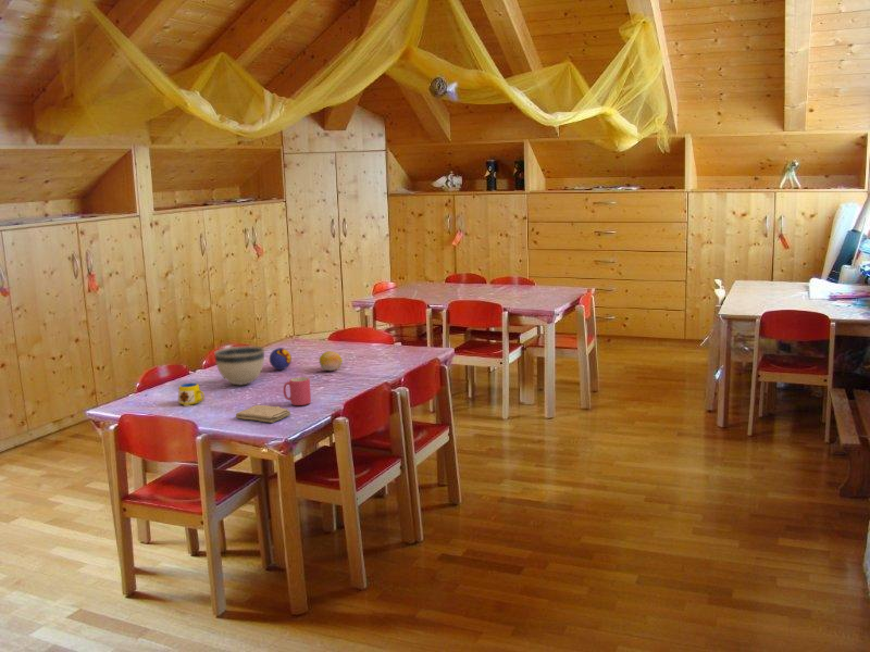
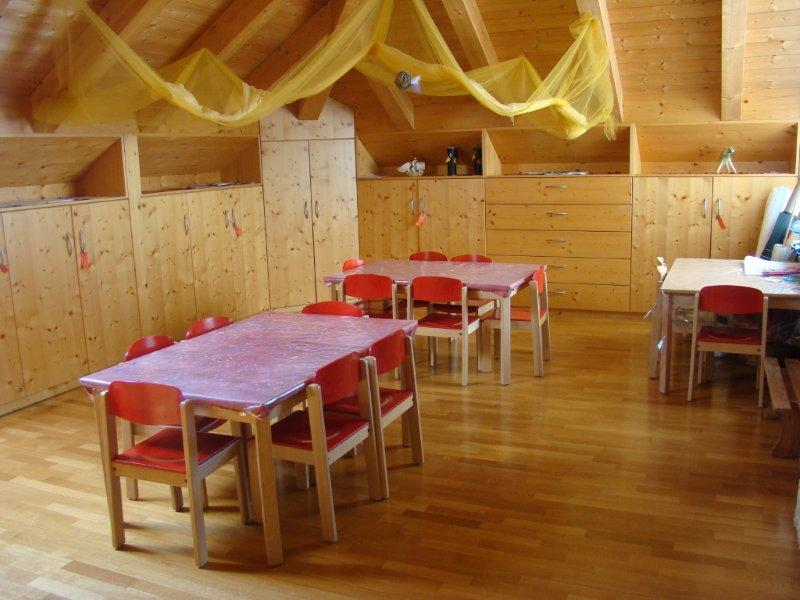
- mug (191, 393)
- mug (296, 391)
- washcloth (263, 413)
- decorative ball (279, 359)
- bowl (240, 367)
- fruit (331, 360)
